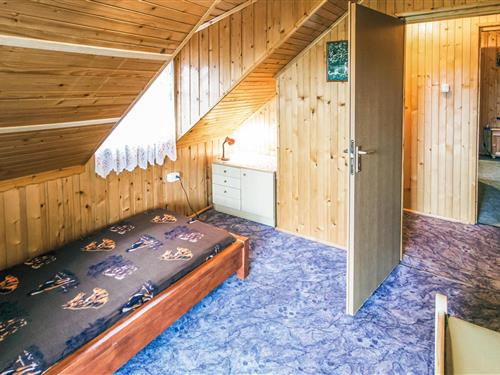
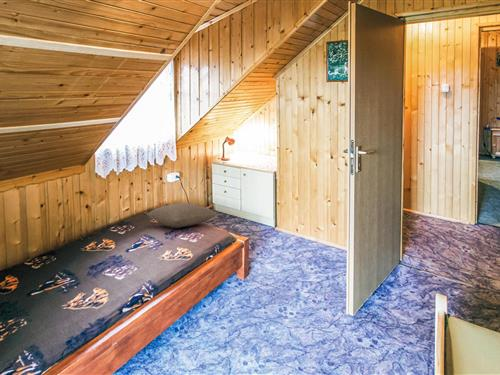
+ pillow (182, 214)
